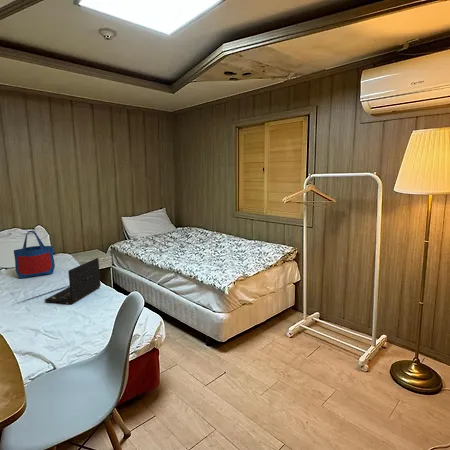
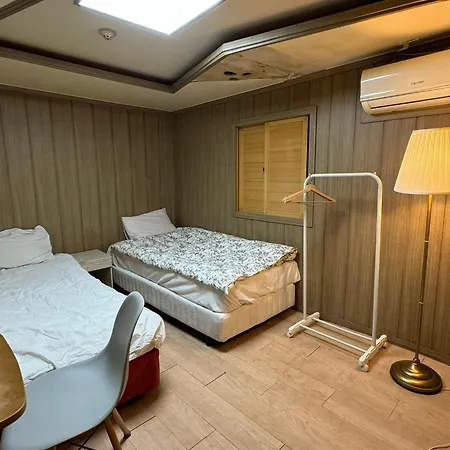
- tote bag (34, 253)
- laptop (73, 278)
